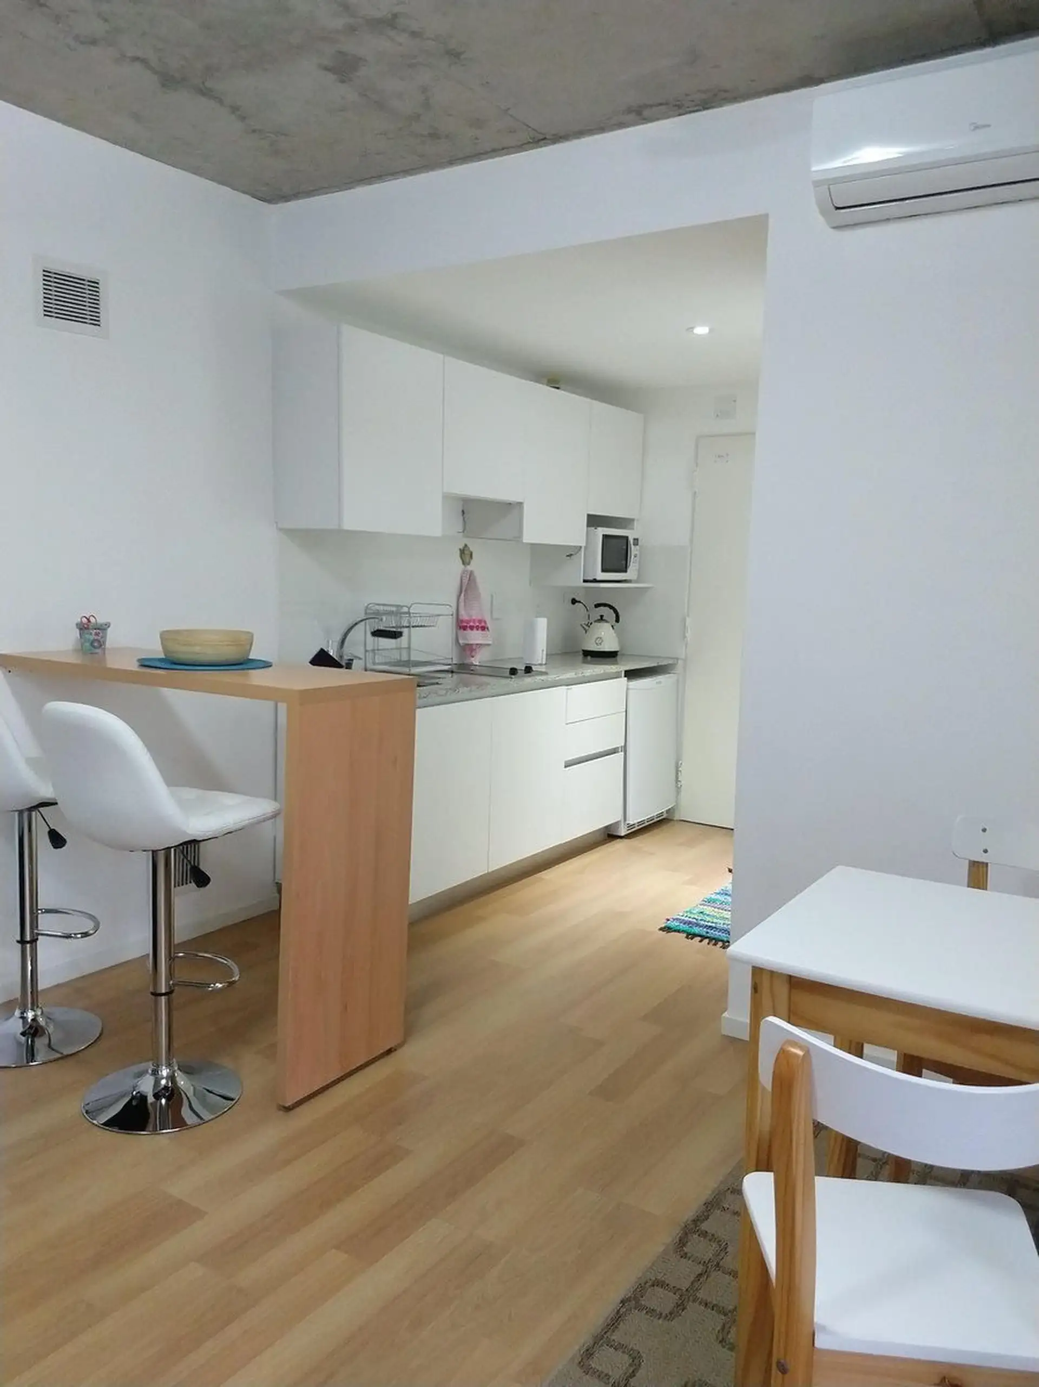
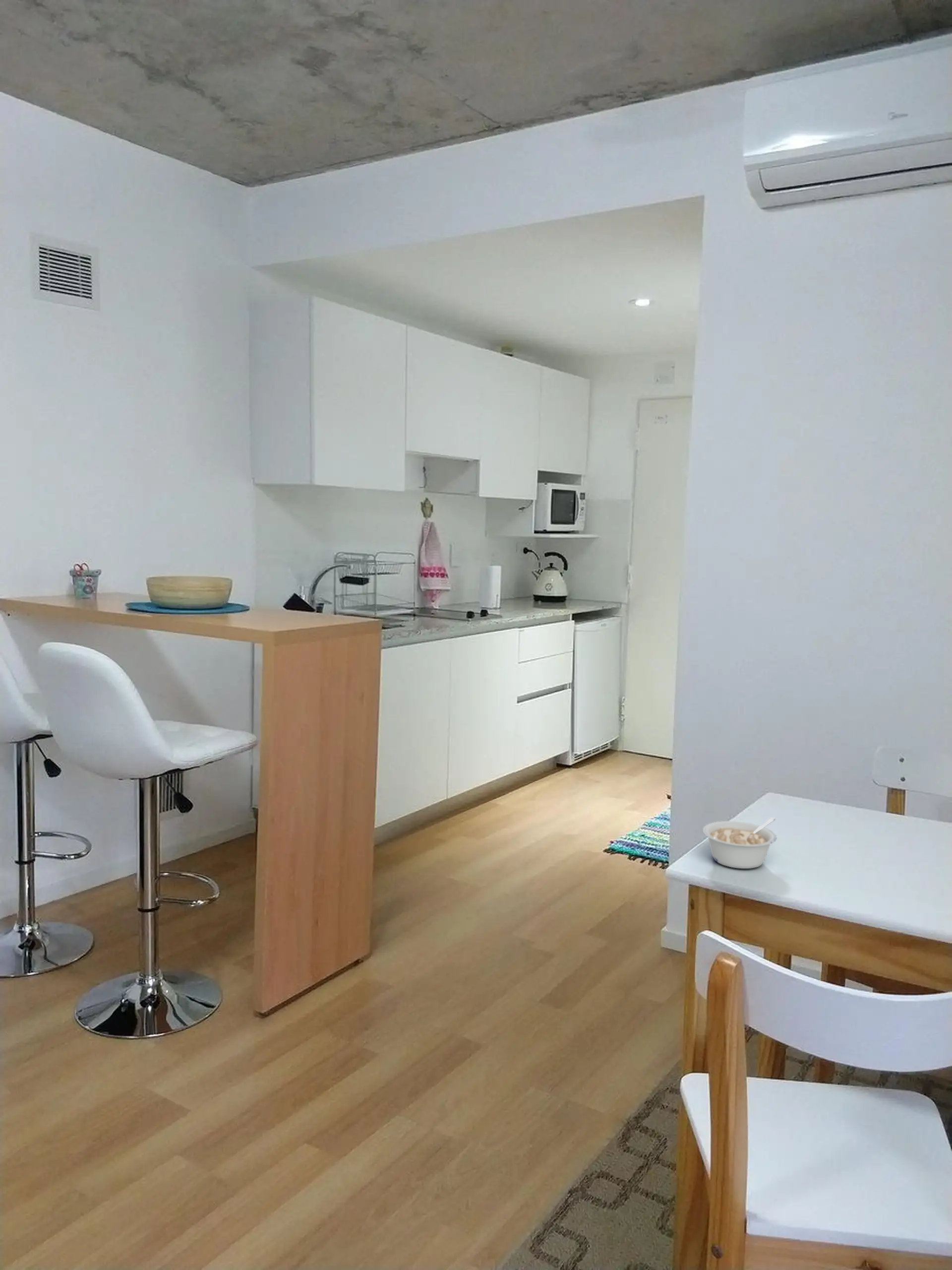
+ legume (739, 842)
